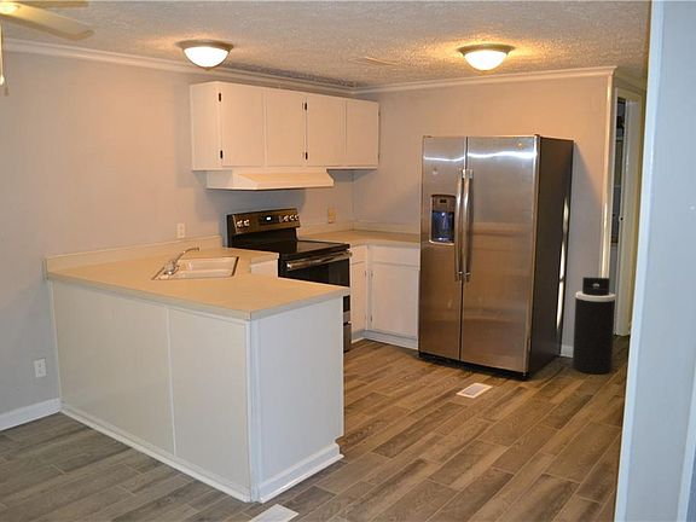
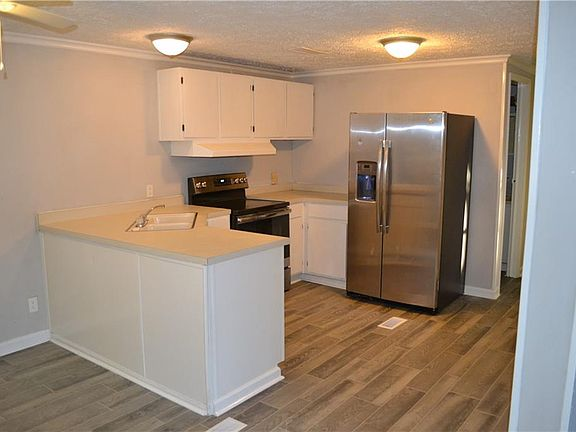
- trash can (593, 323)
